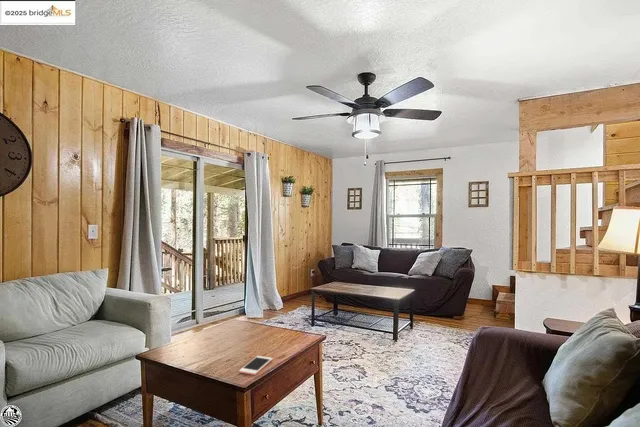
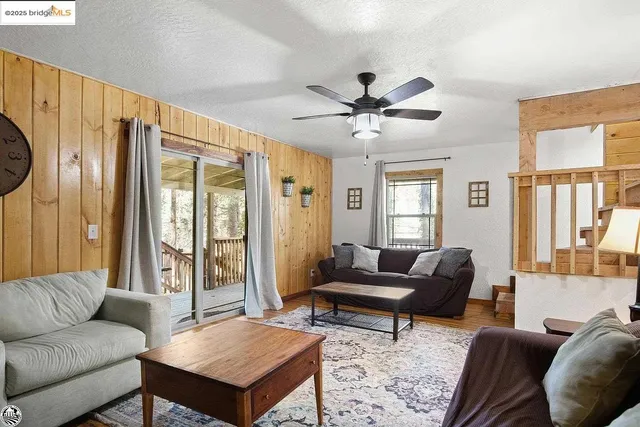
- cell phone (256, 364)
